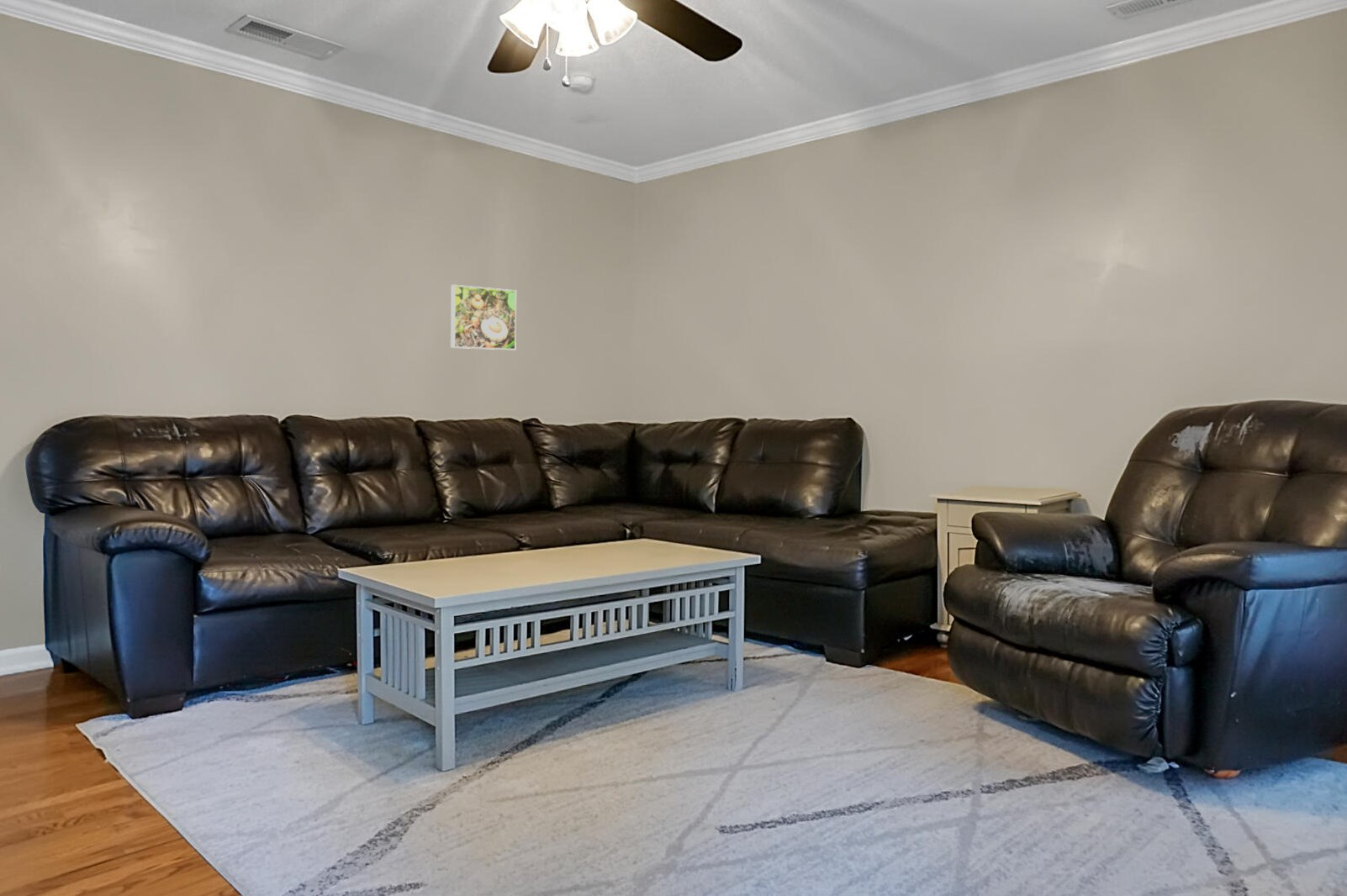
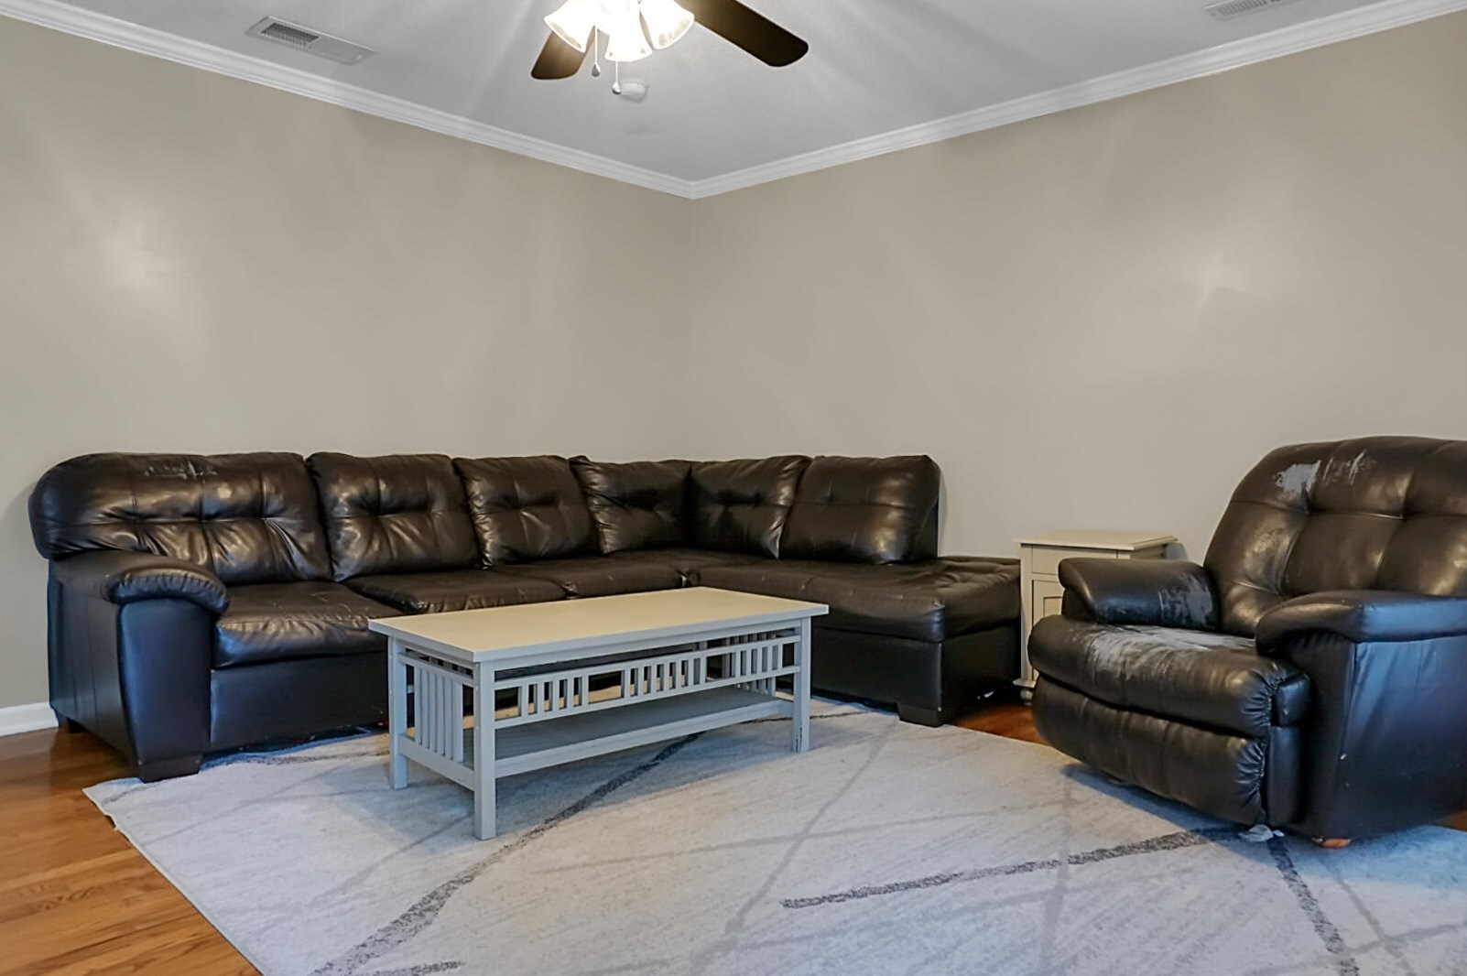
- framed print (484, 318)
